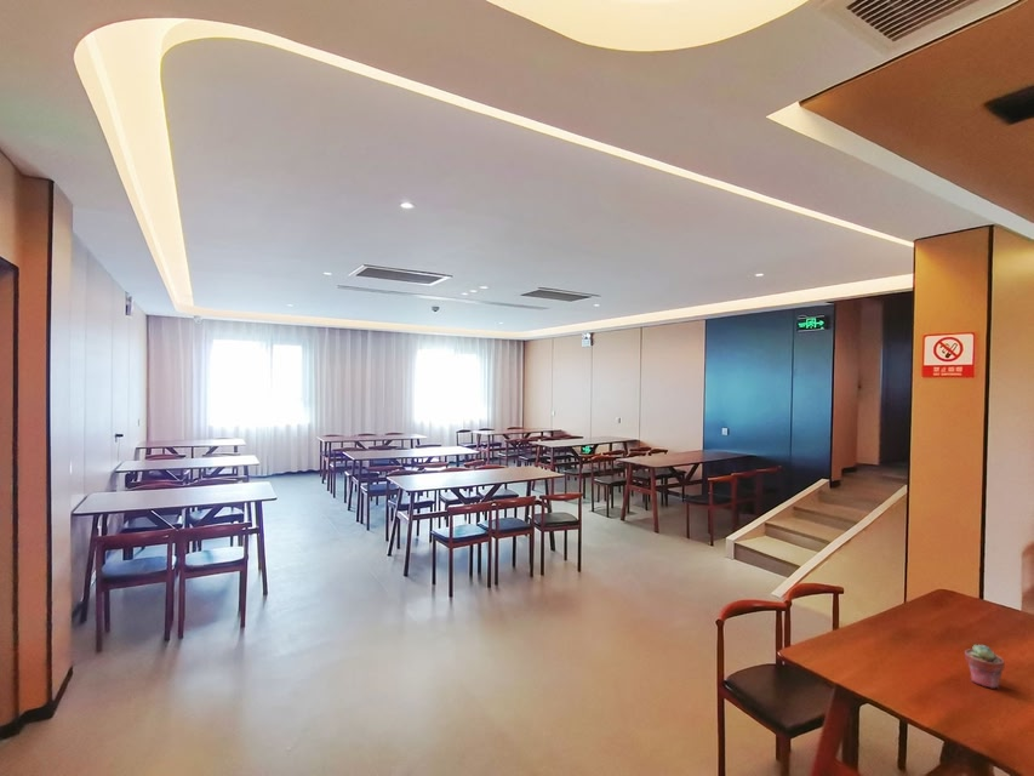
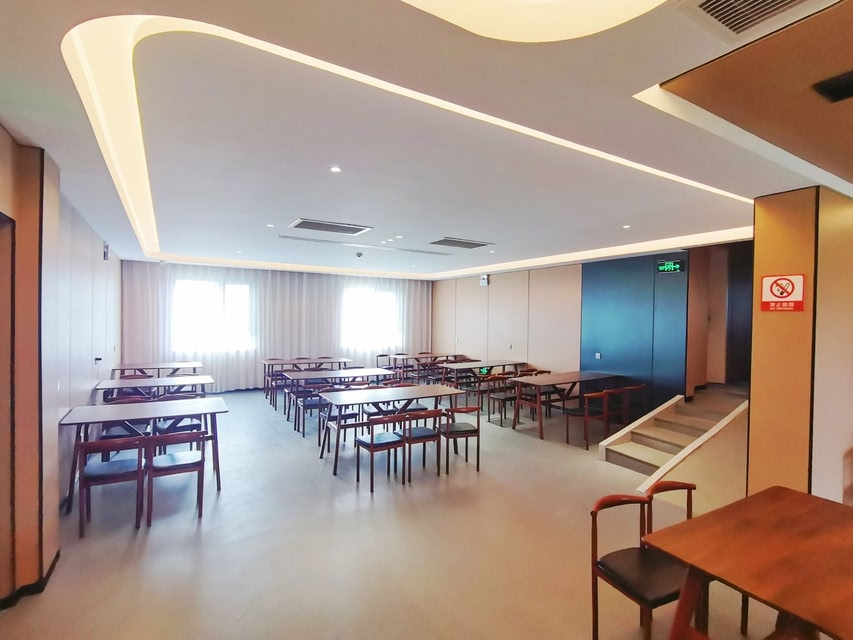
- potted succulent (983, 663)
